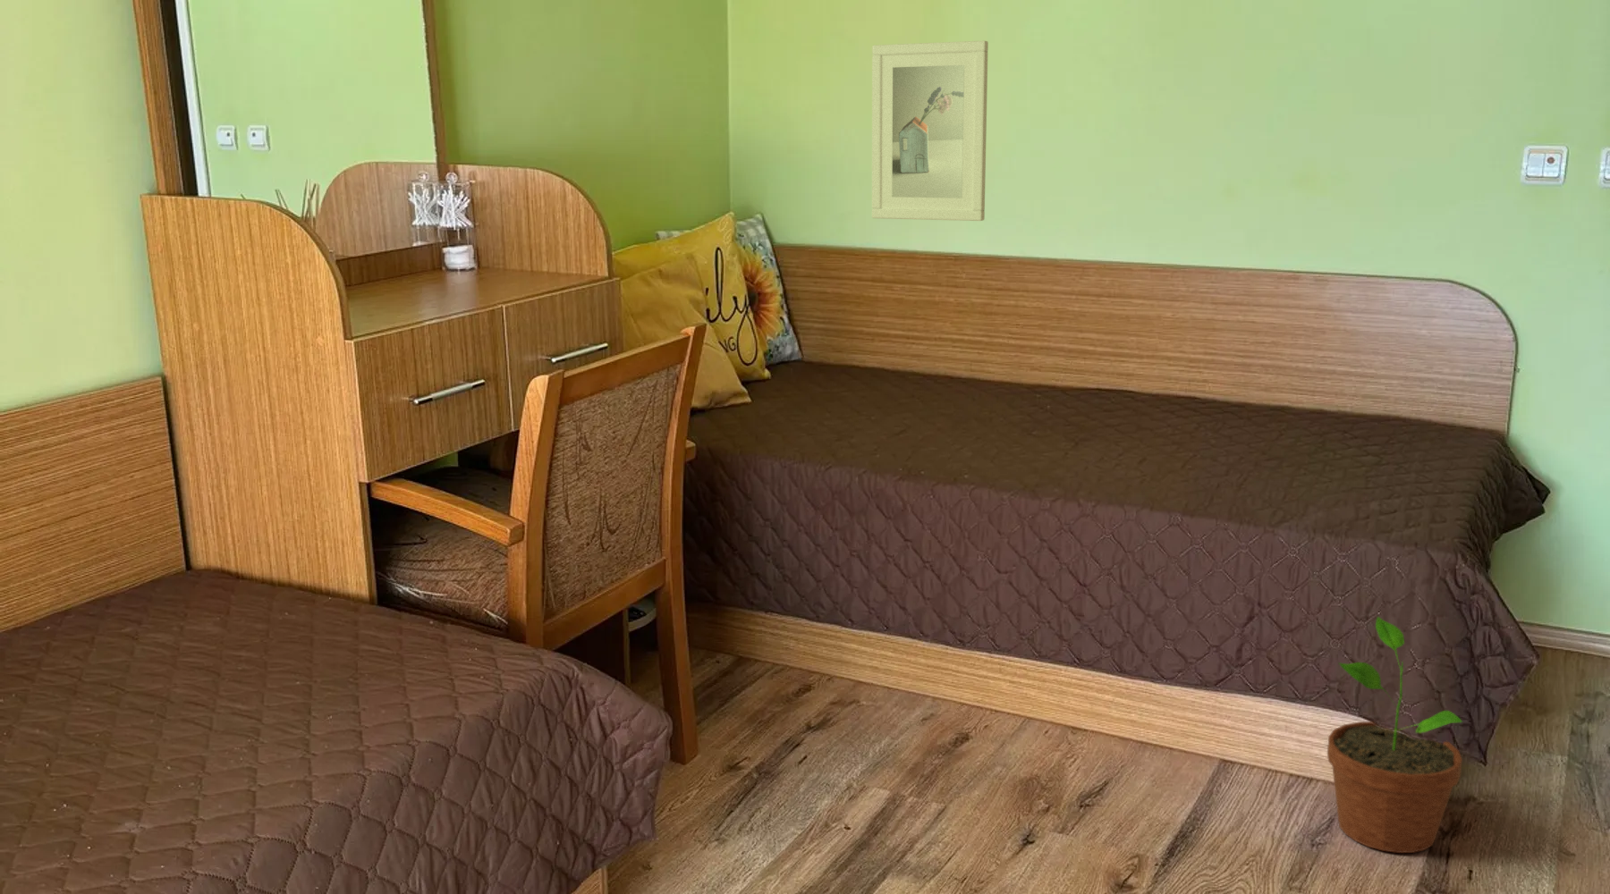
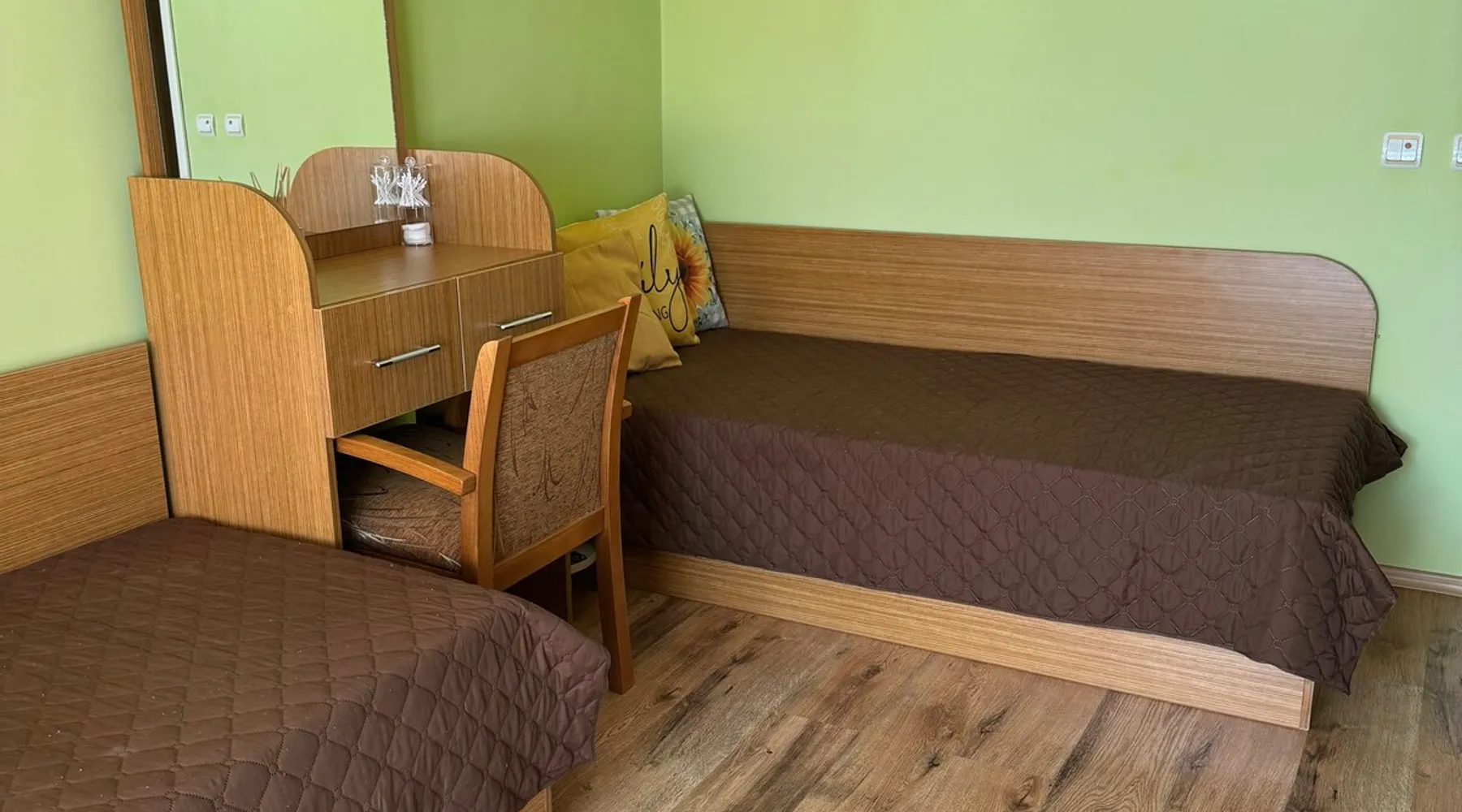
- potted plant (1395, 734)
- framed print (927, 132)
